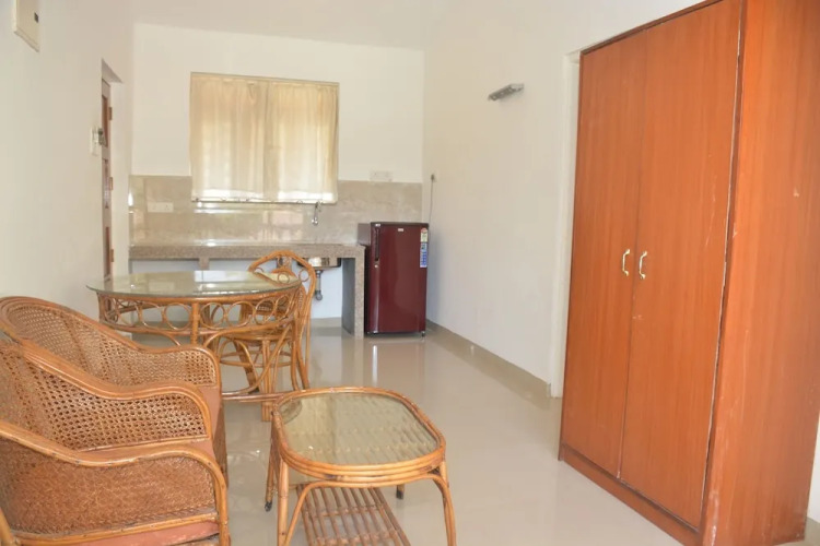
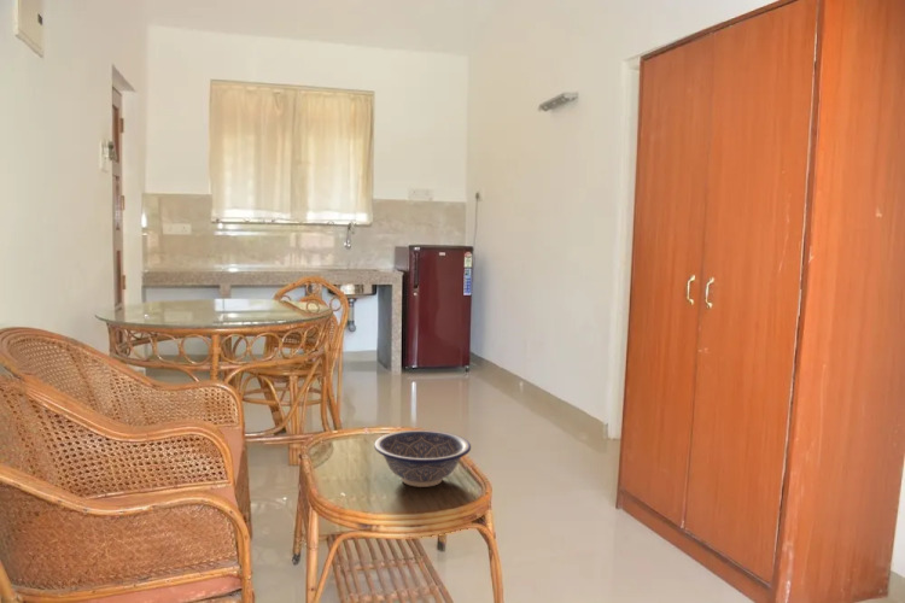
+ decorative bowl (421, 461)
